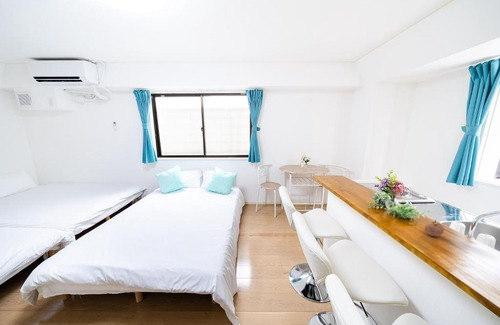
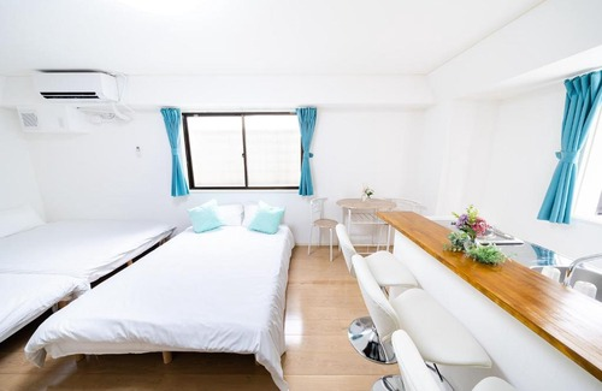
- fruit (433, 227)
